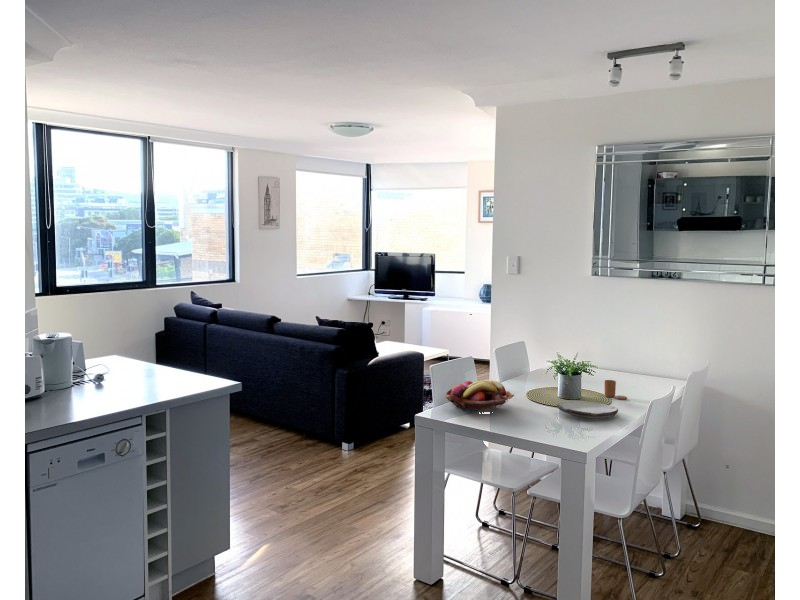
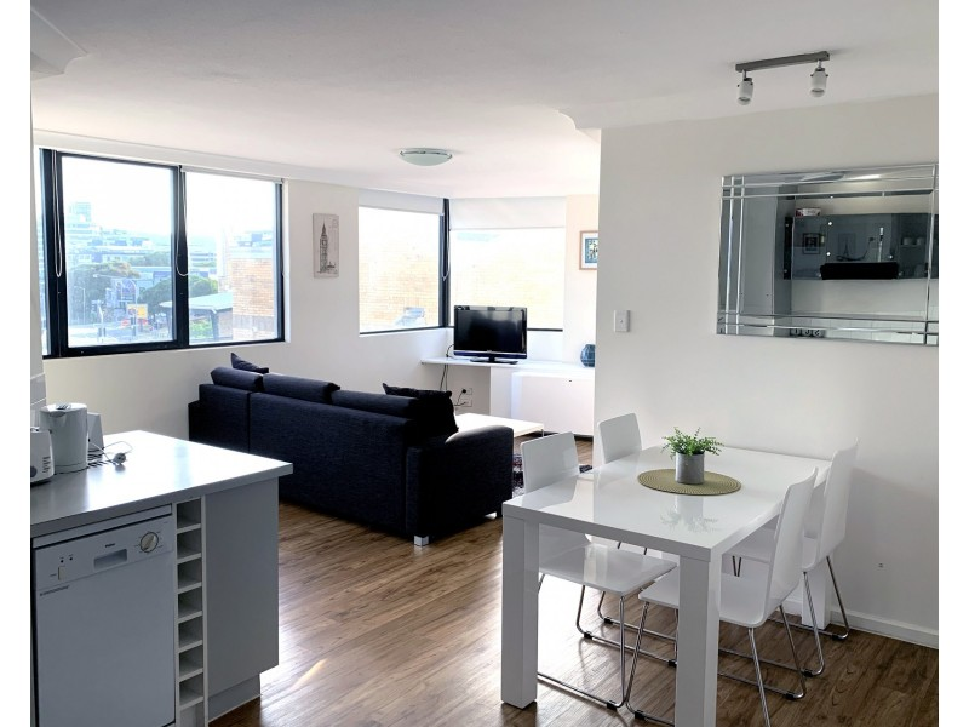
- candle (615, 389)
- fruit basket (478, 393)
- plate (587, 409)
